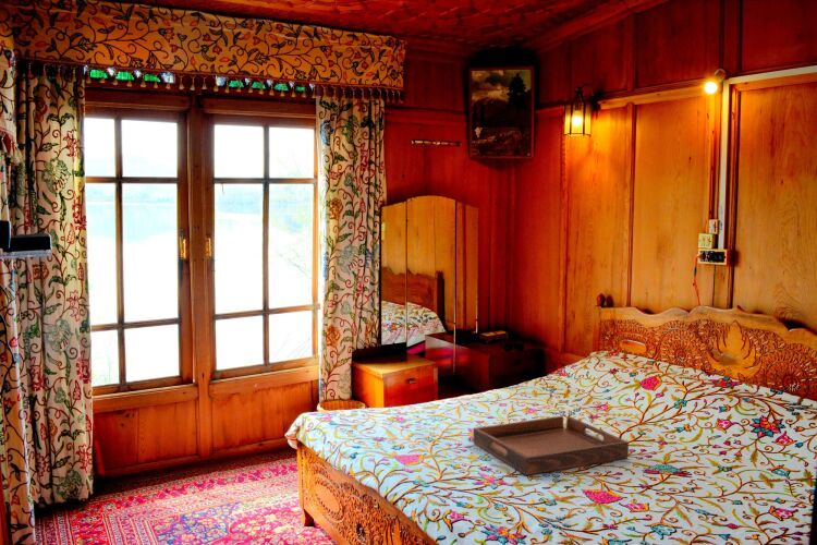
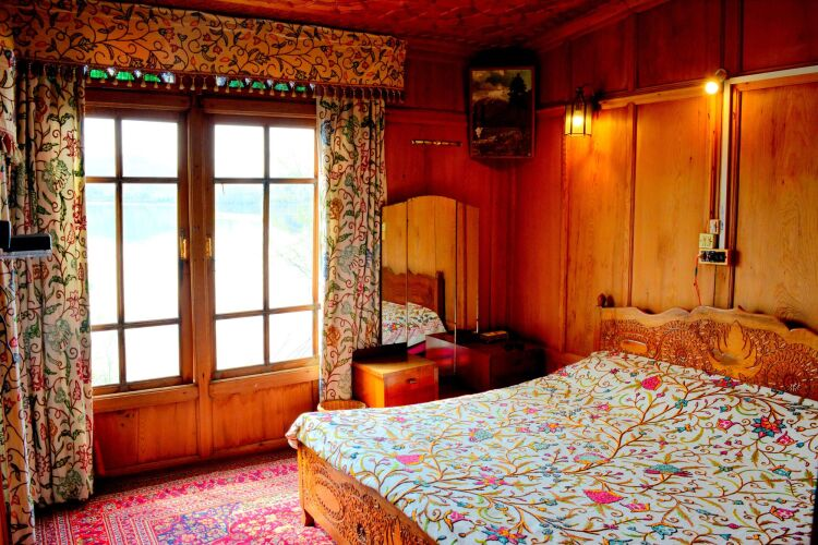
- serving tray (548, 441)
